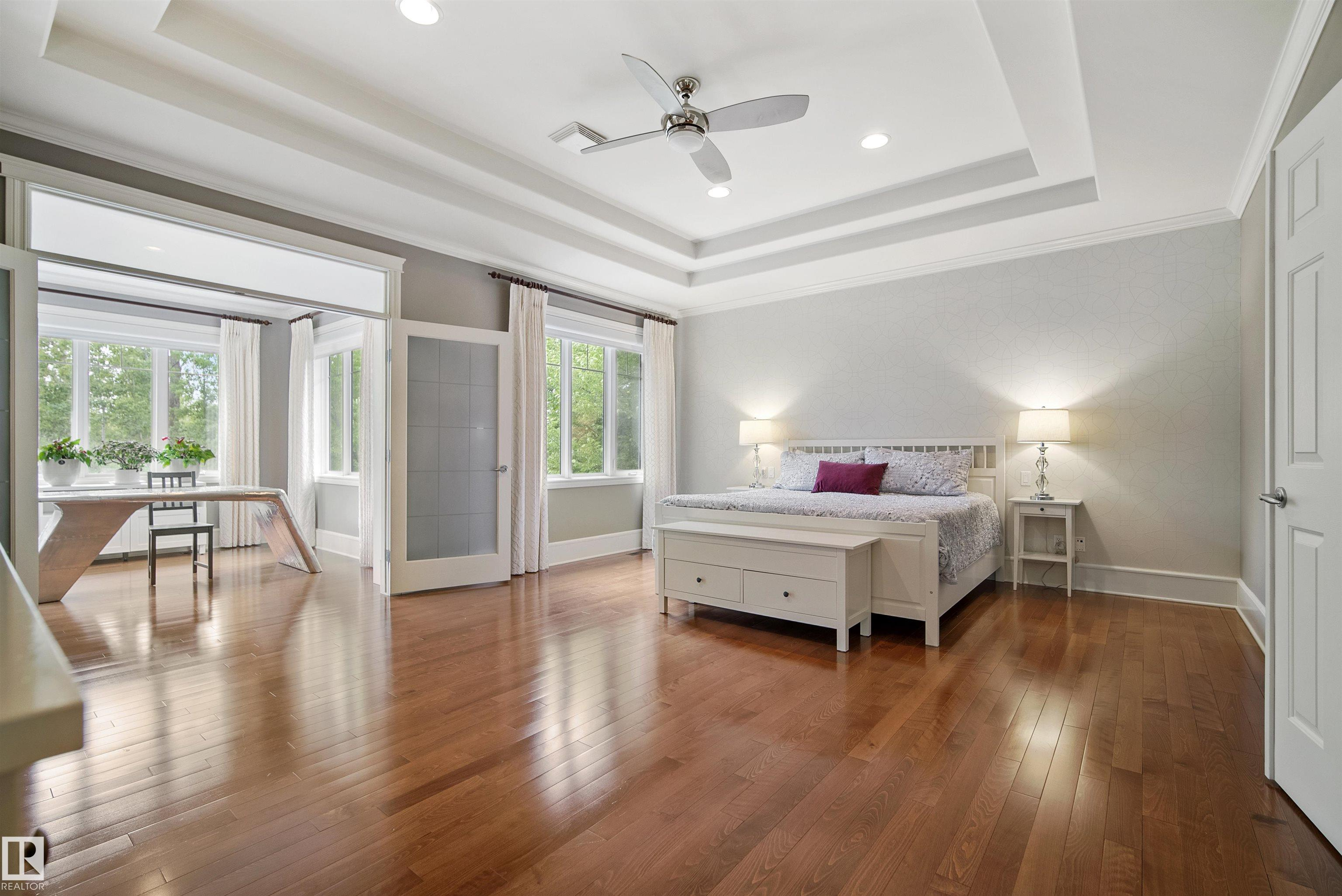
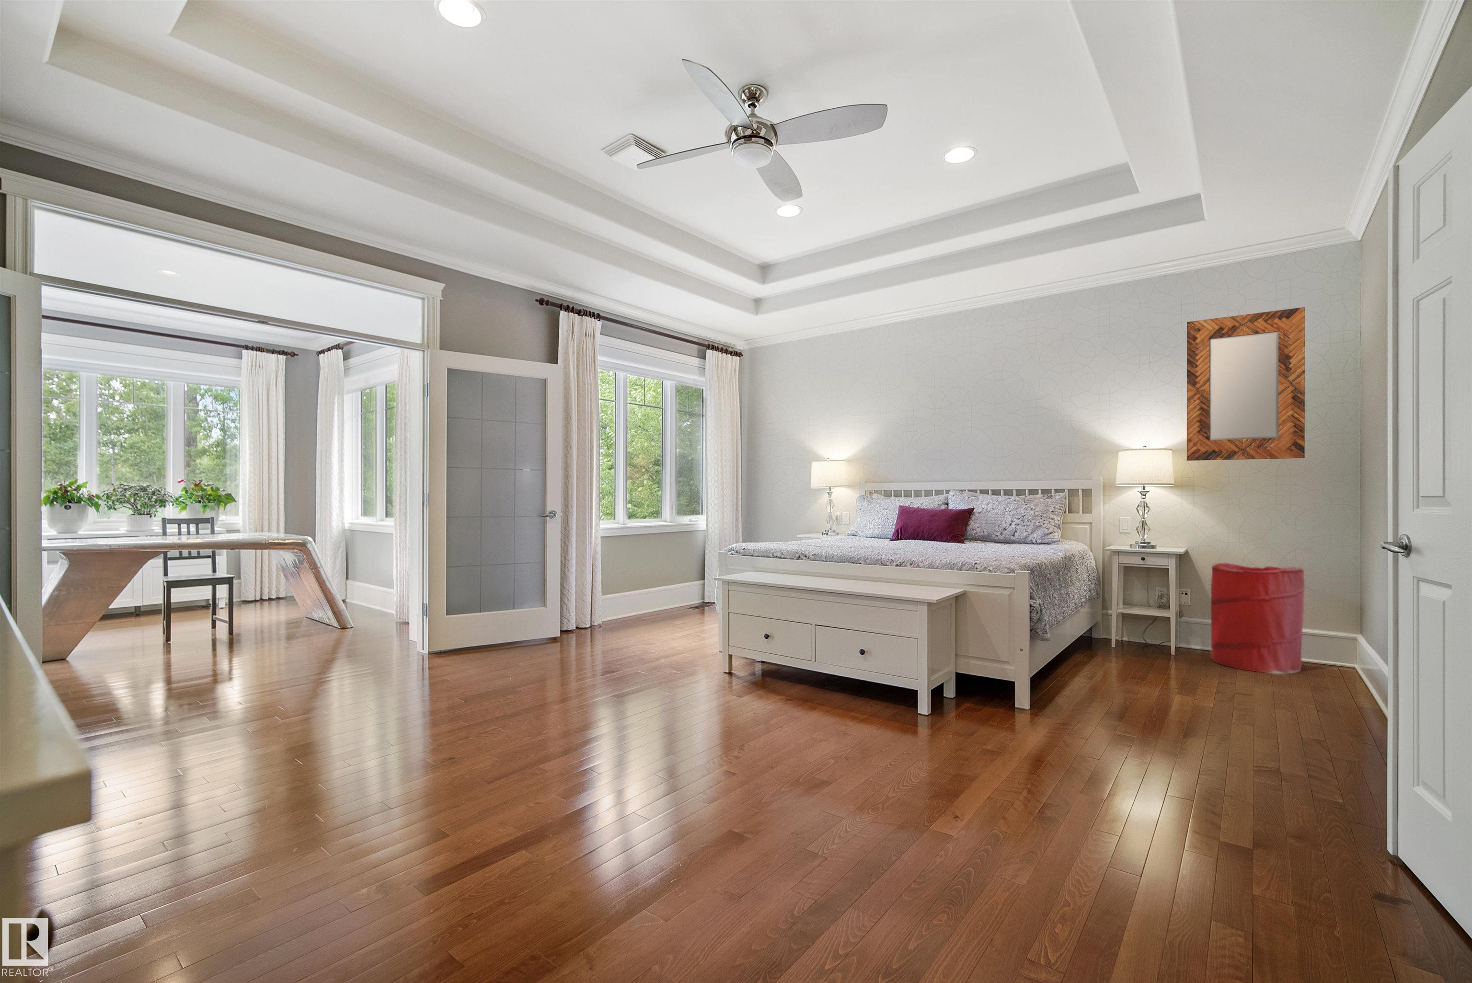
+ home mirror (1244, 387)
+ laundry hamper (1256, 613)
